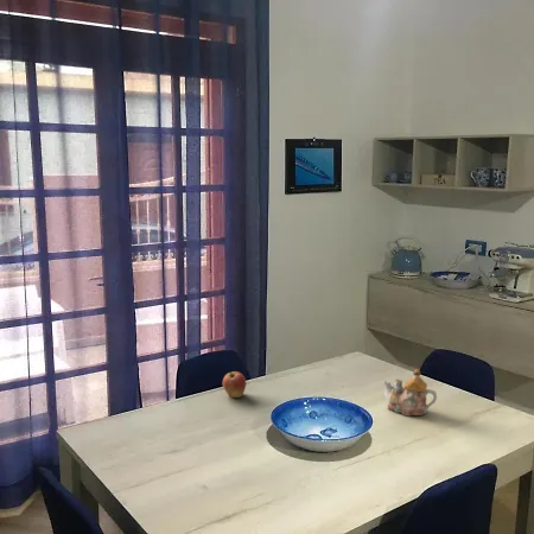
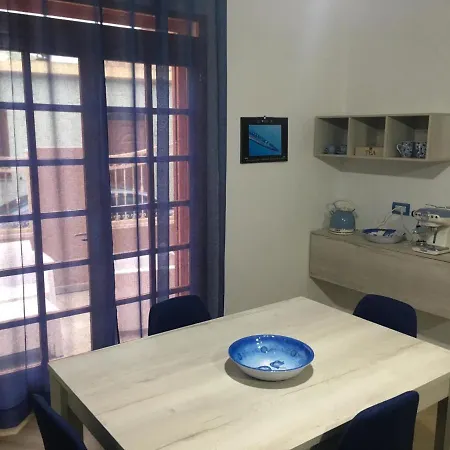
- apple (234, 383)
- teapot (408, 389)
